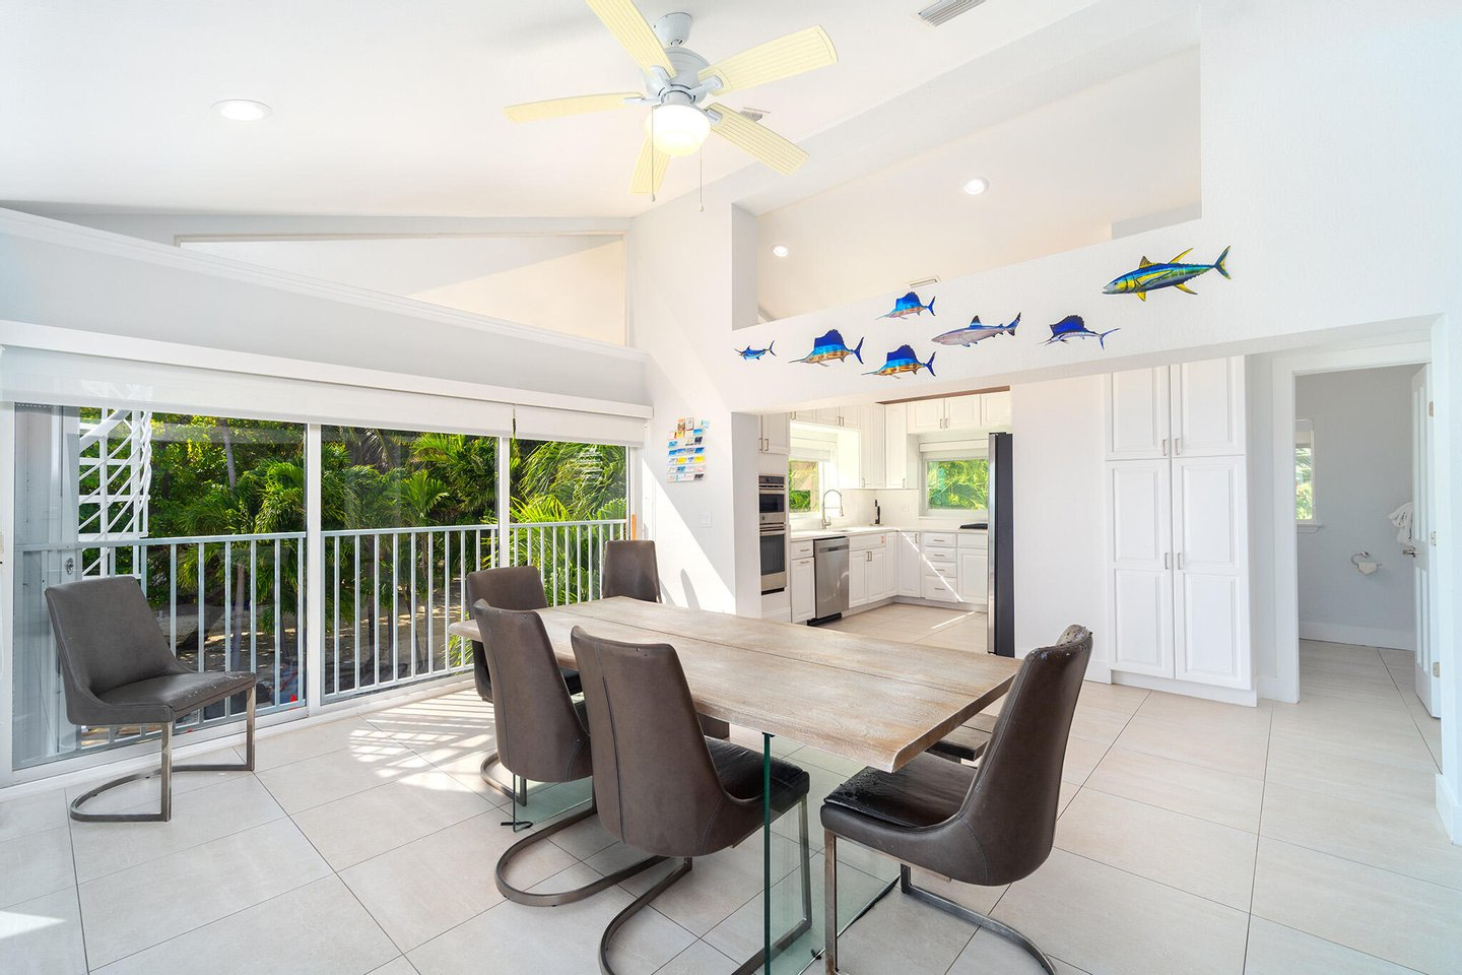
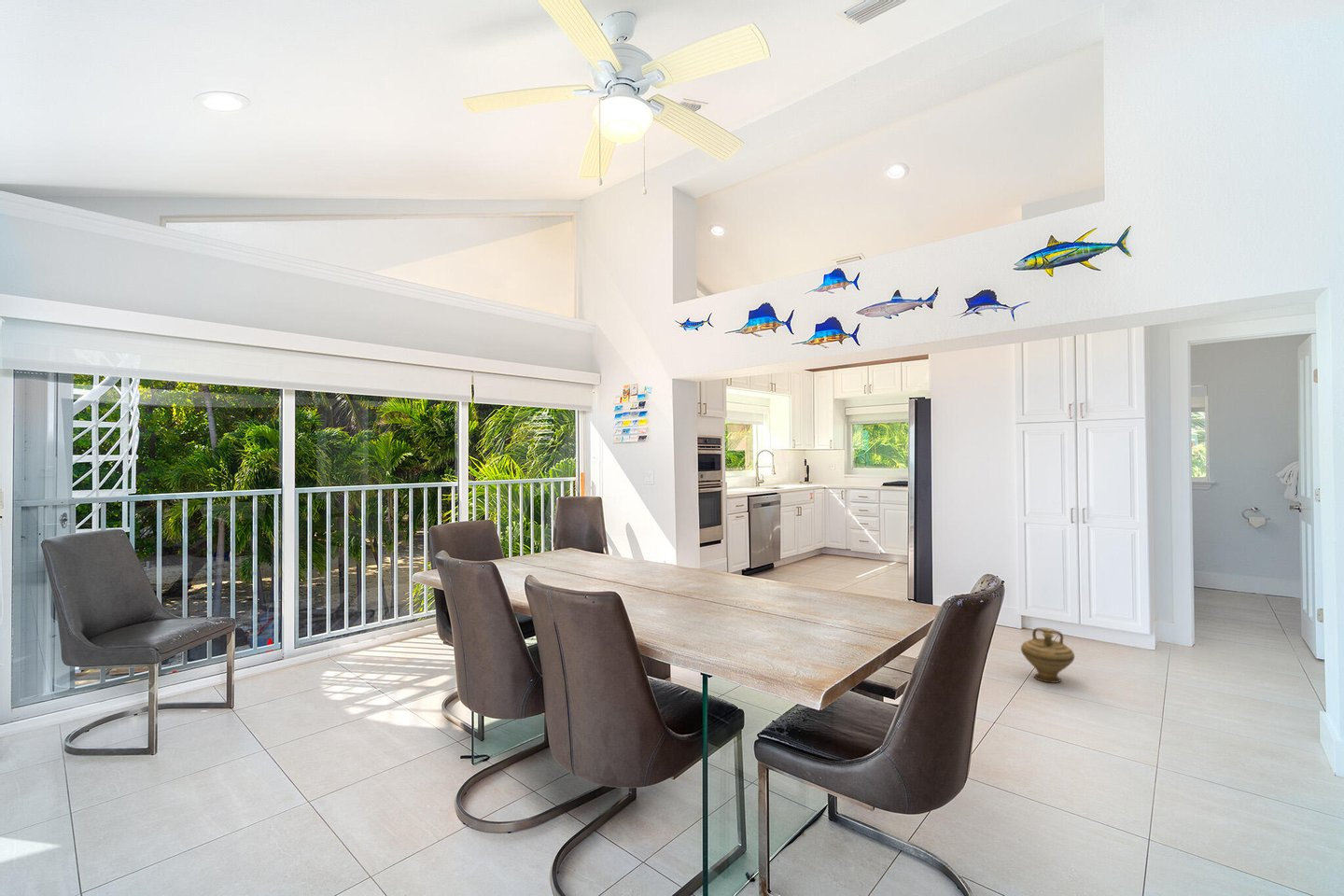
+ ceramic jug (1047, 653)
